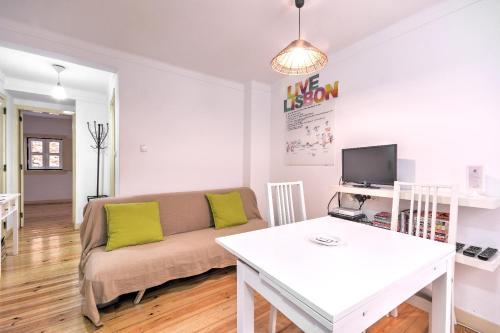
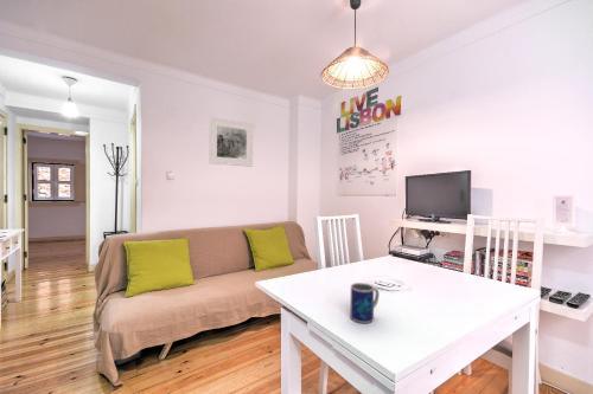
+ mug (365, 301)
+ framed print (231, 142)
